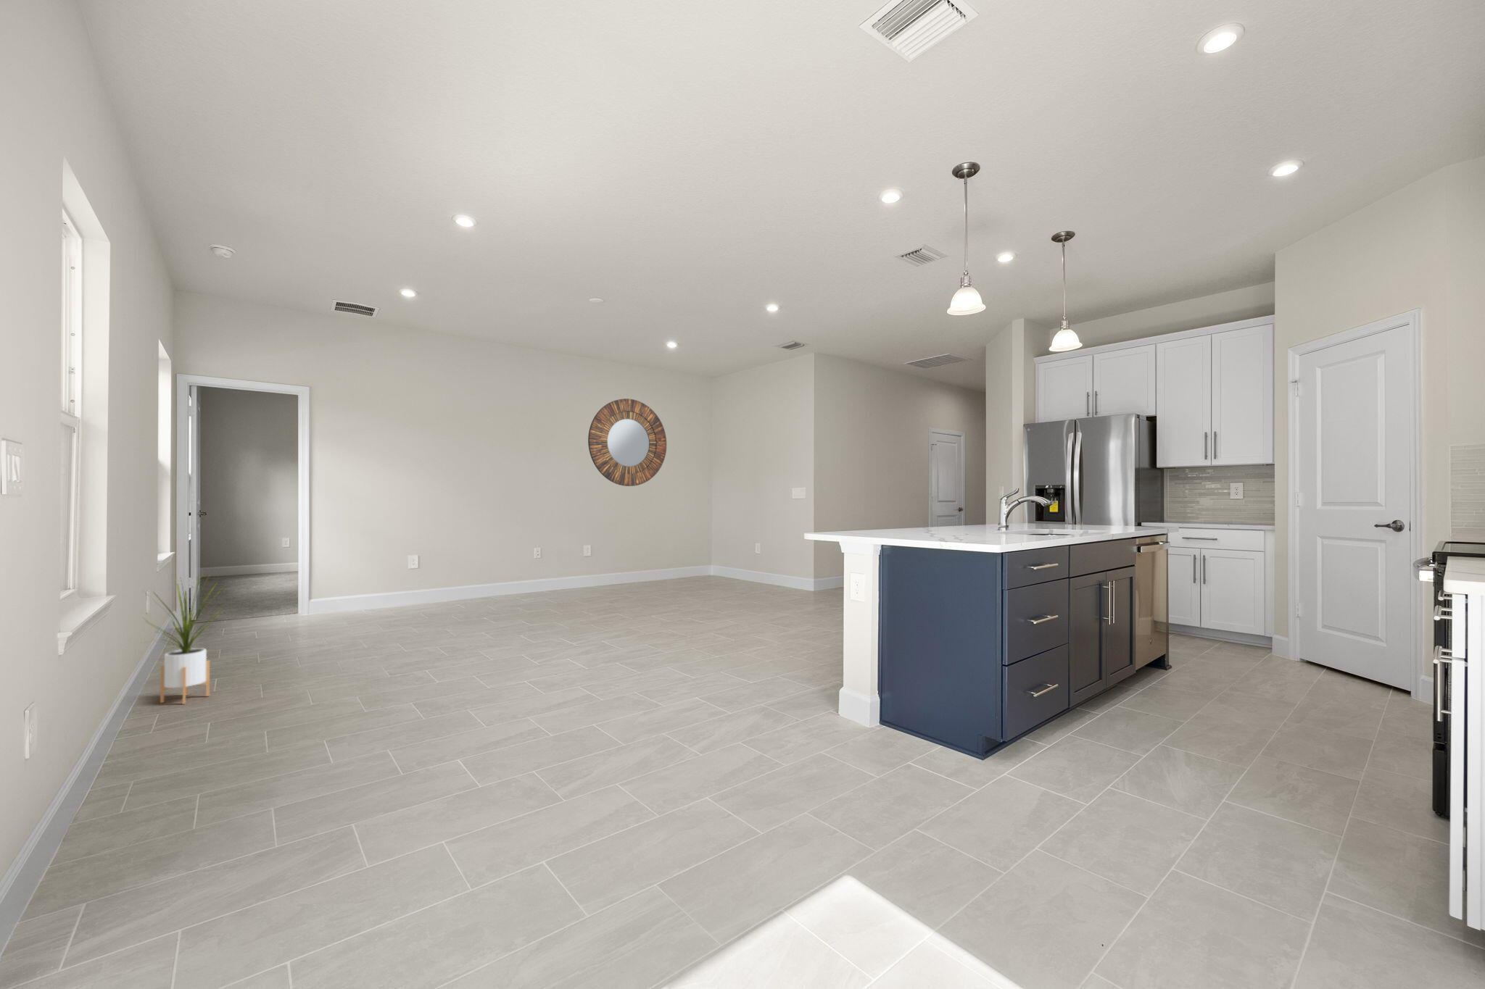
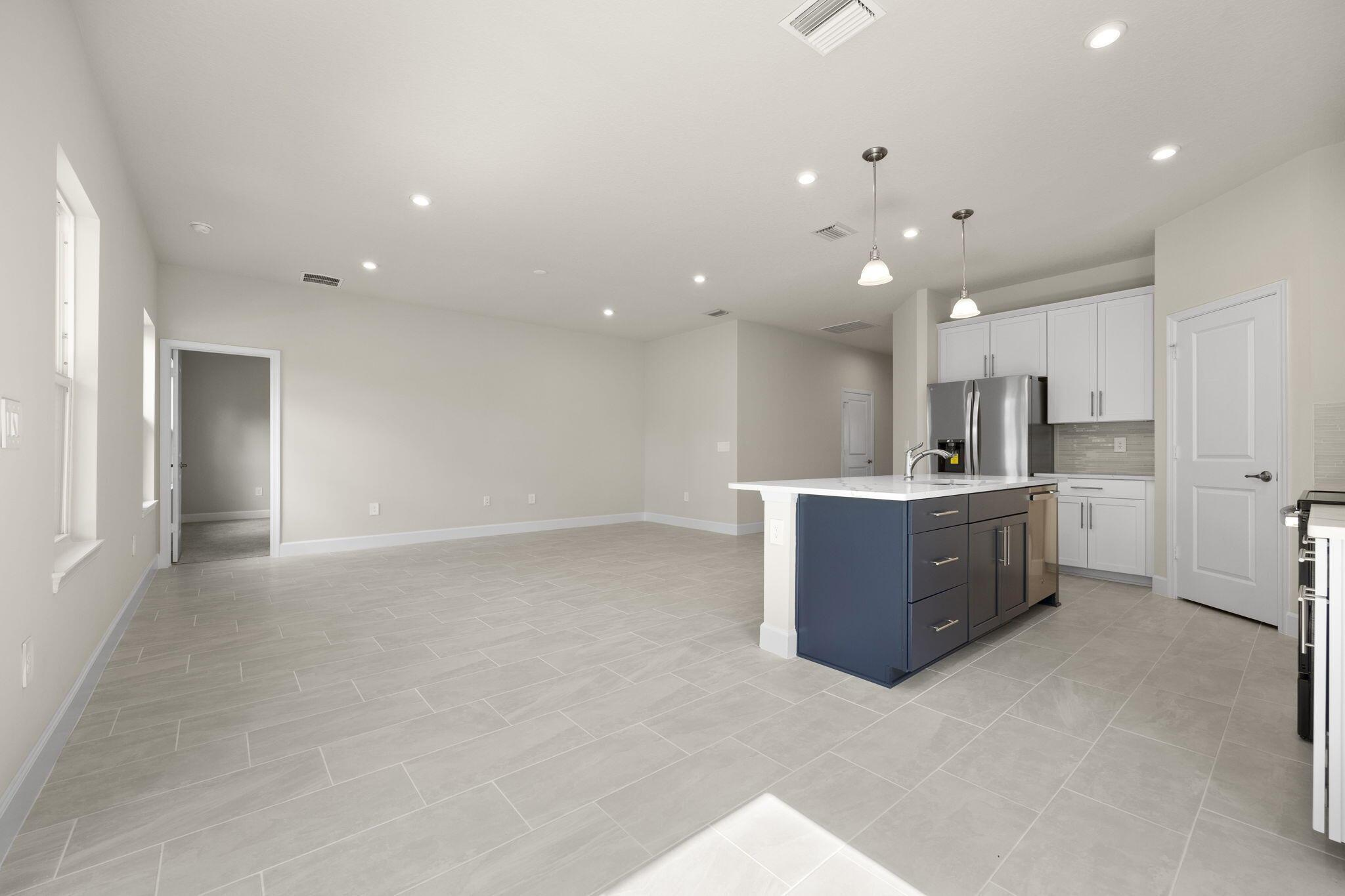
- home mirror (628, 442)
- house plant (183, 636)
